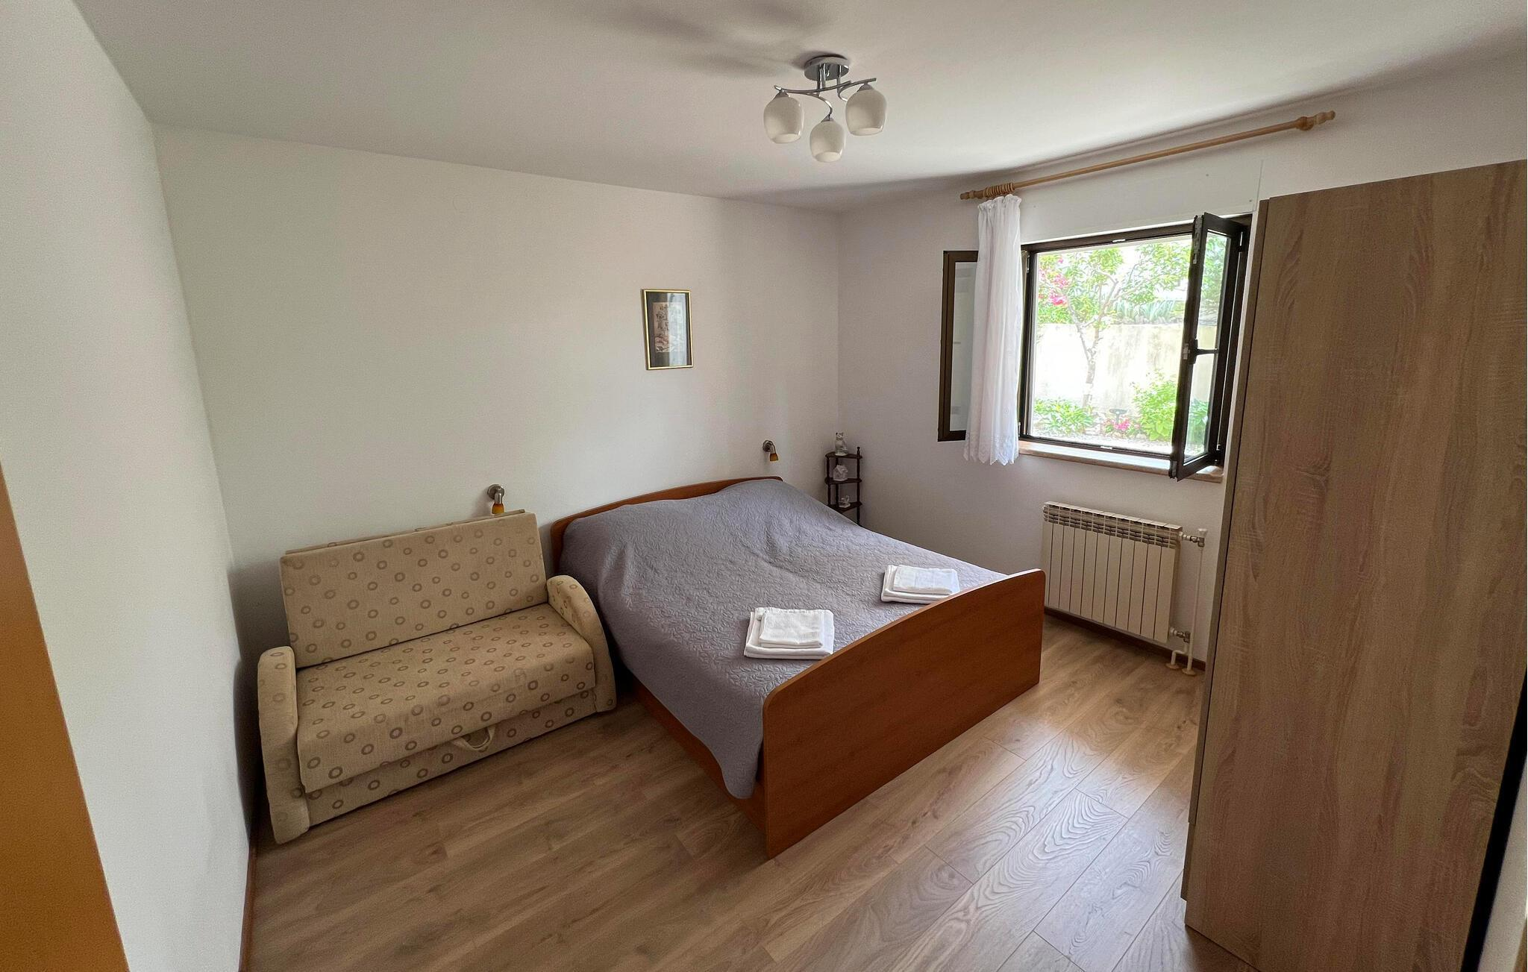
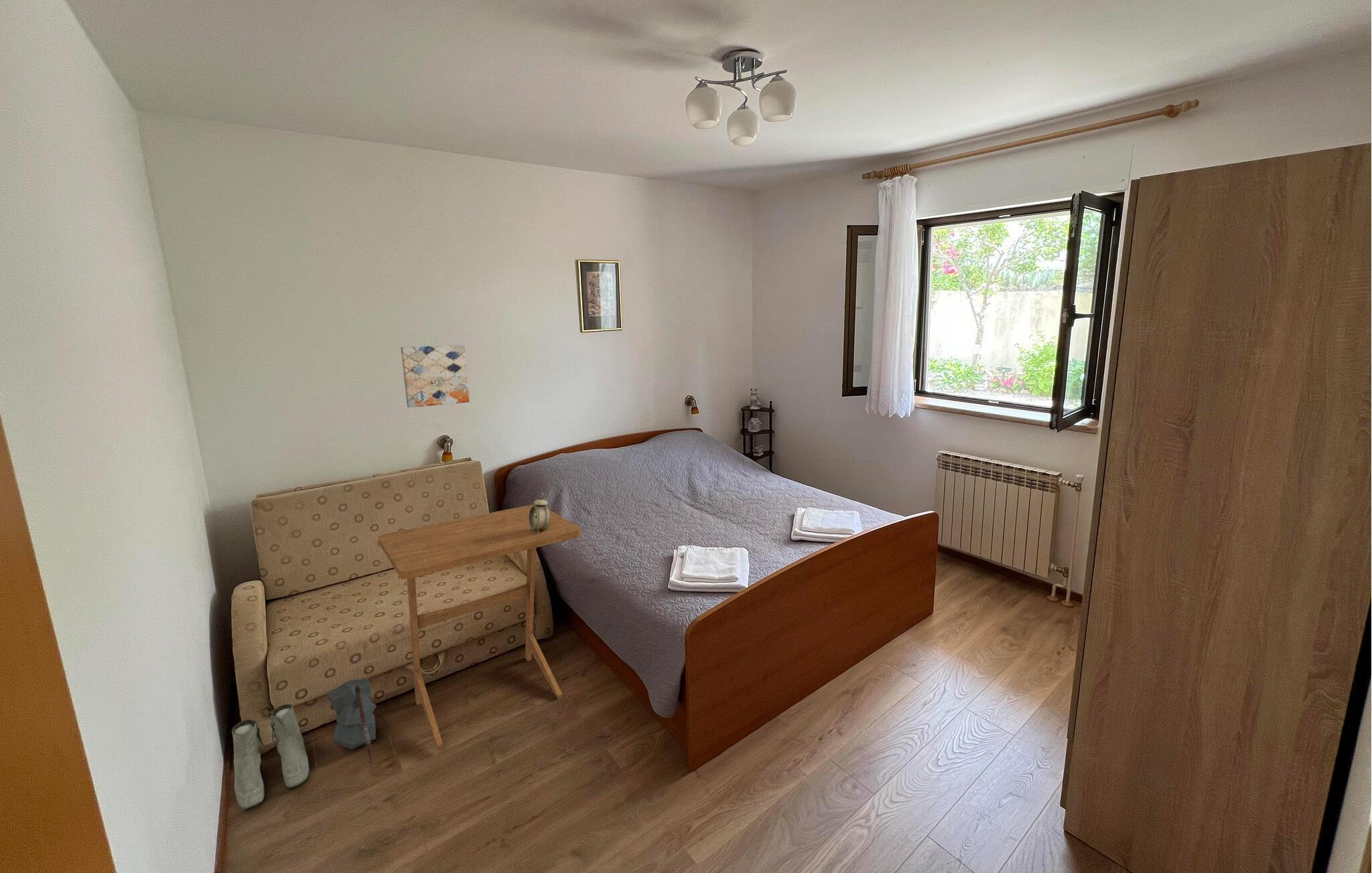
+ boots (263, 746)
+ bag (355, 717)
+ wall art (436, 375)
+ alarm clock (539, 511)
+ side table (483, 608)
